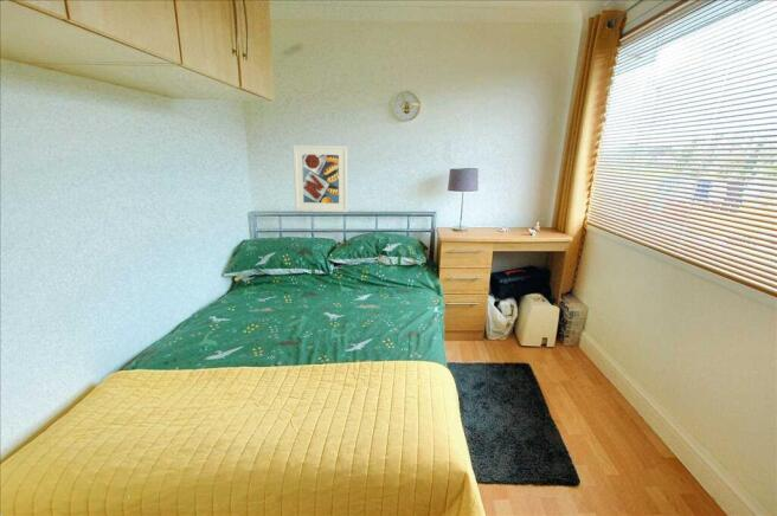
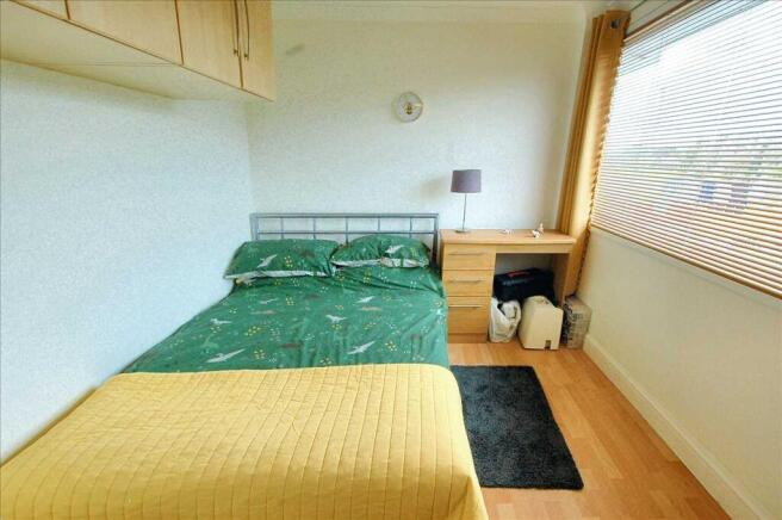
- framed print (321, 179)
